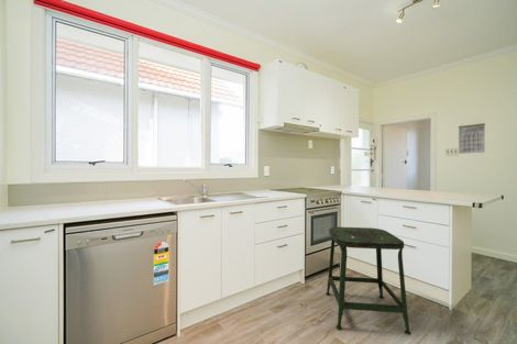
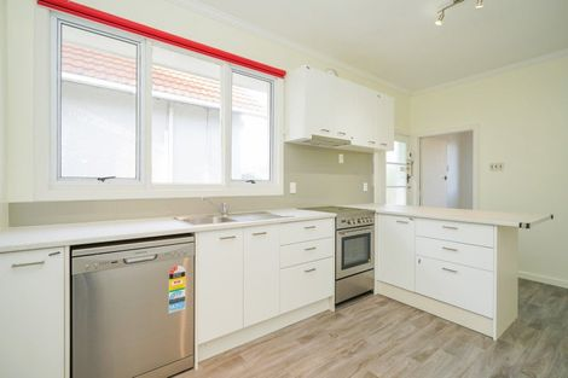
- calendar (471, 135)
- stool (362, 278)
